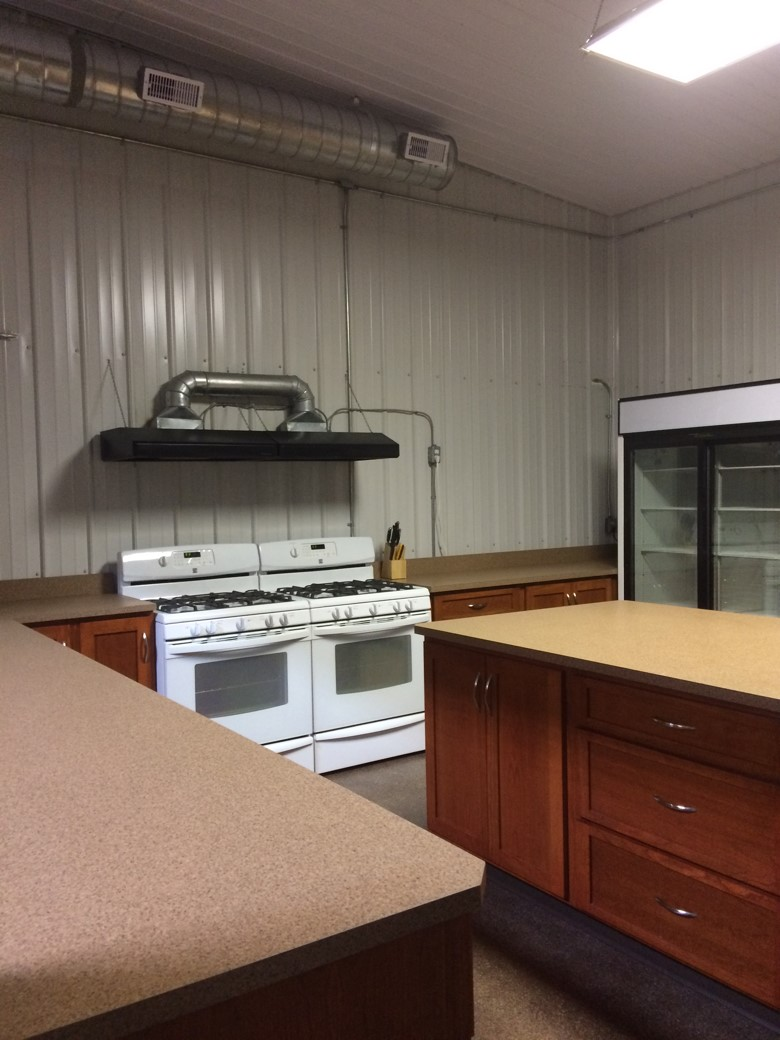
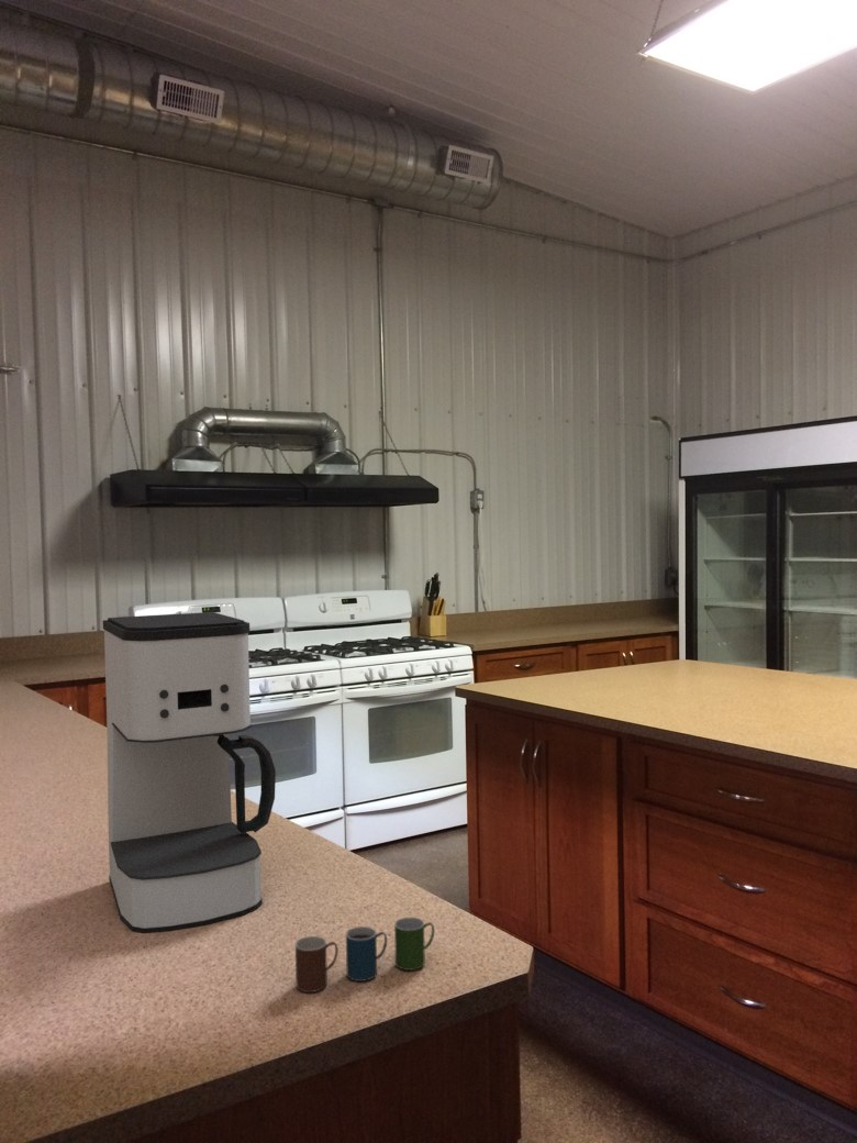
+ cup (366, 939)
+ coffee maker (193, 756)
